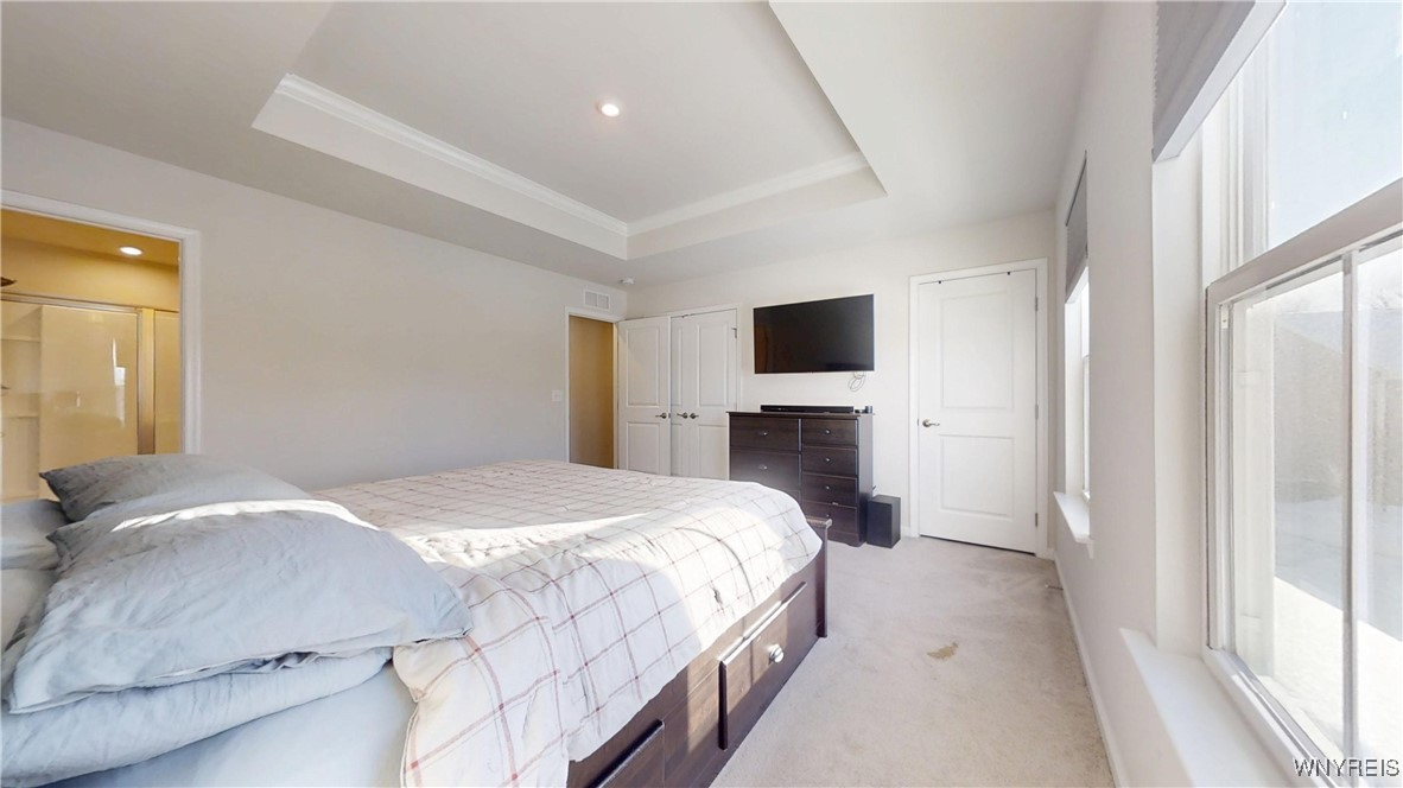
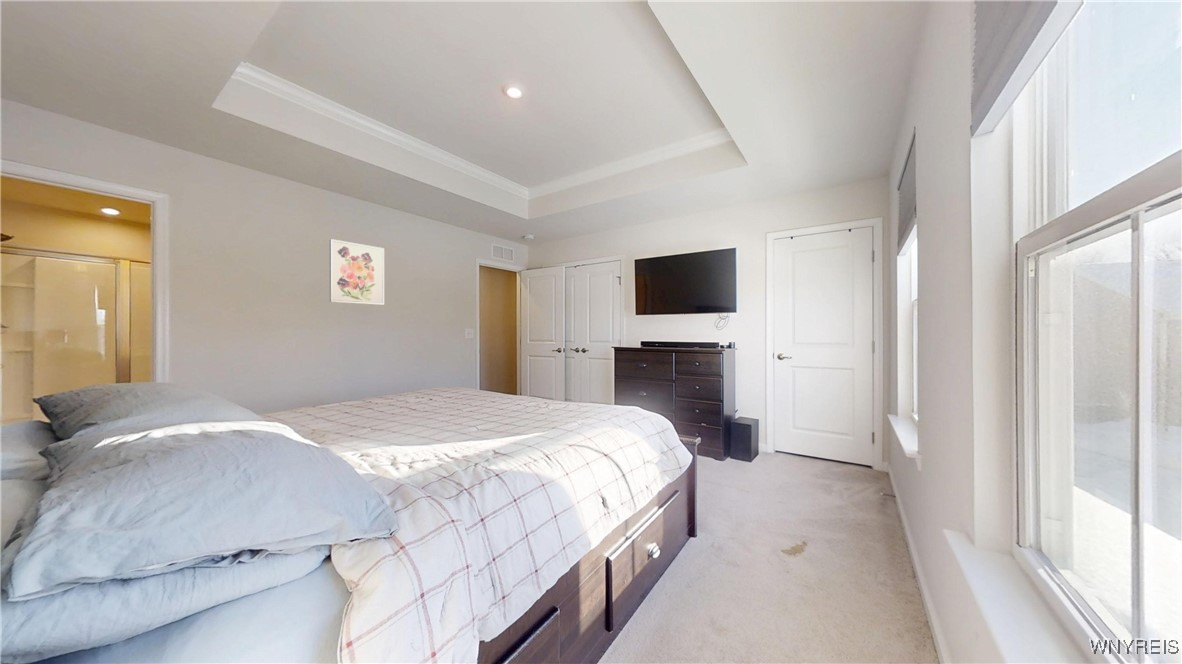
+ wall art (358, 273)
